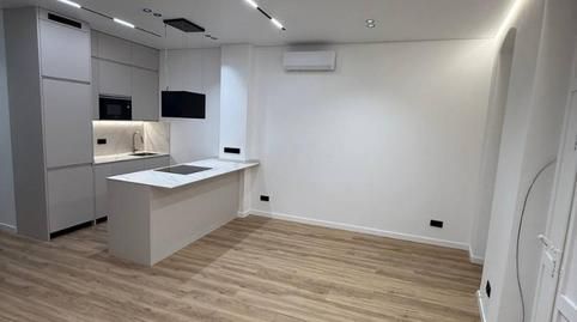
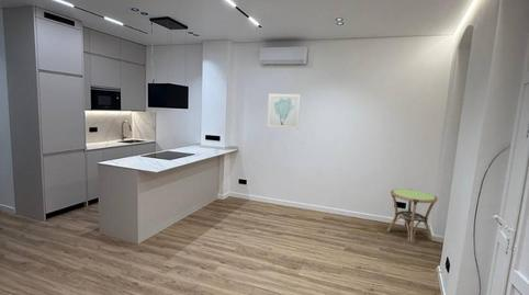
+ wall art (283, 111)
+ side table (410, 214)
